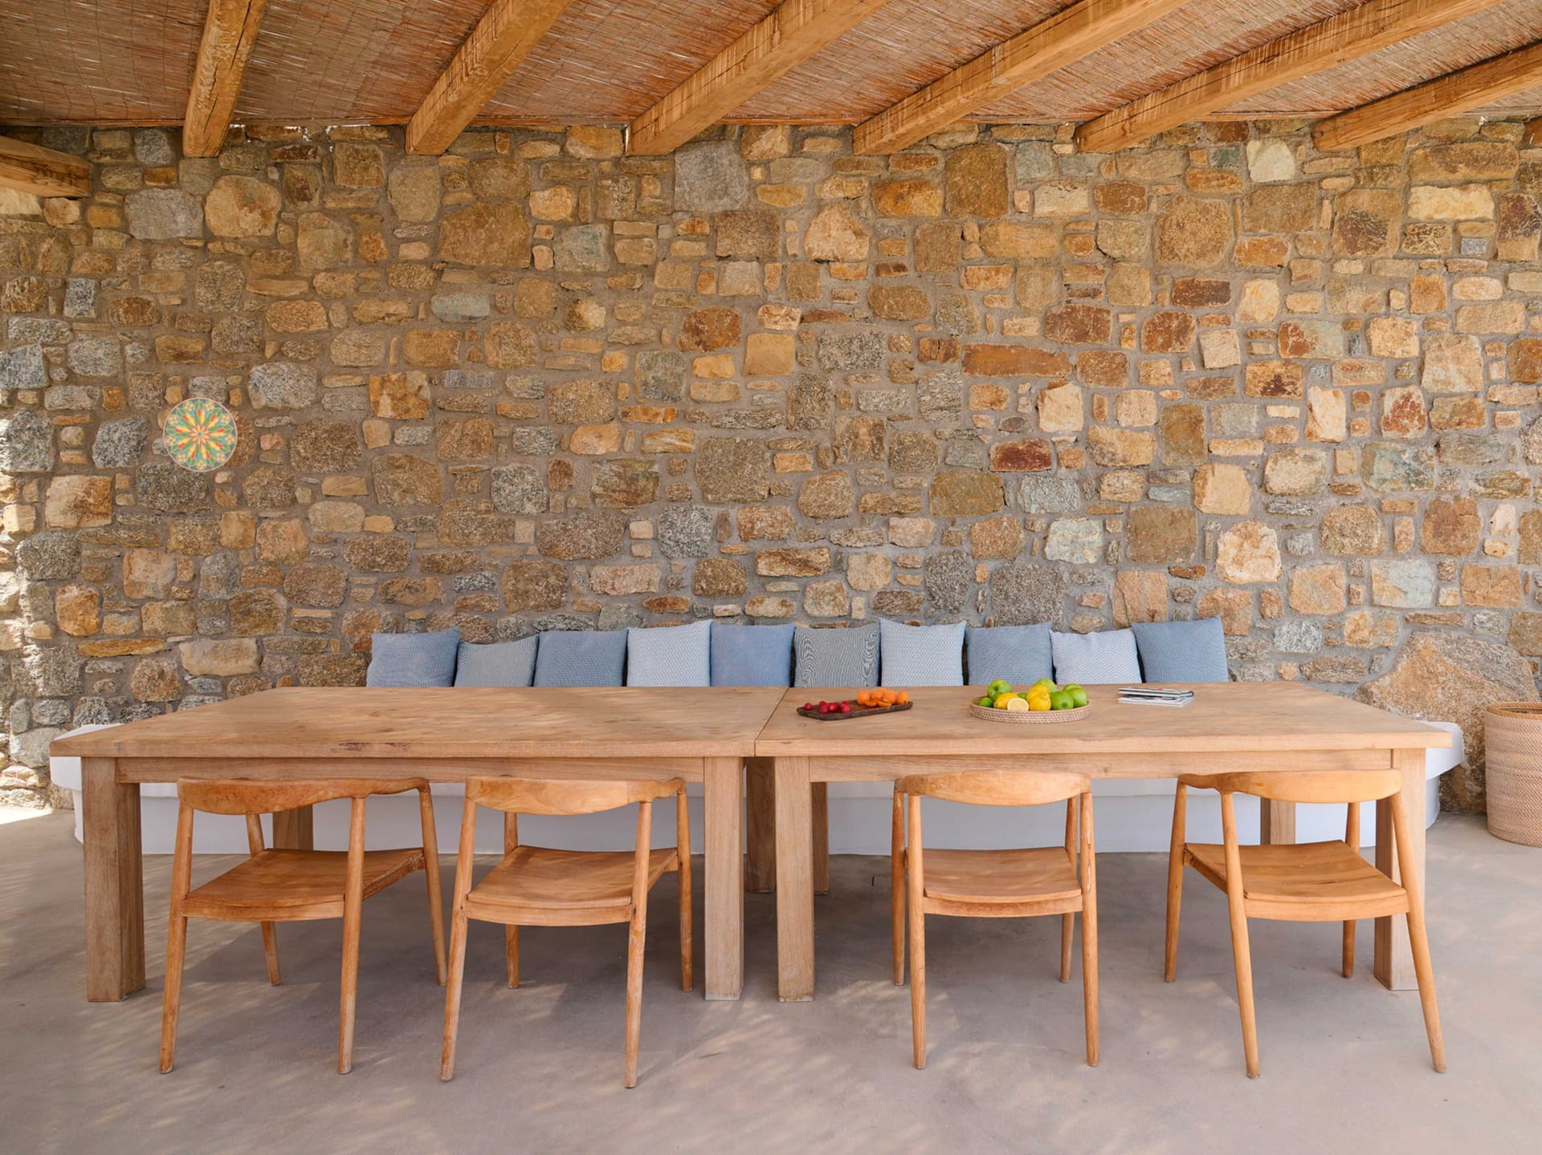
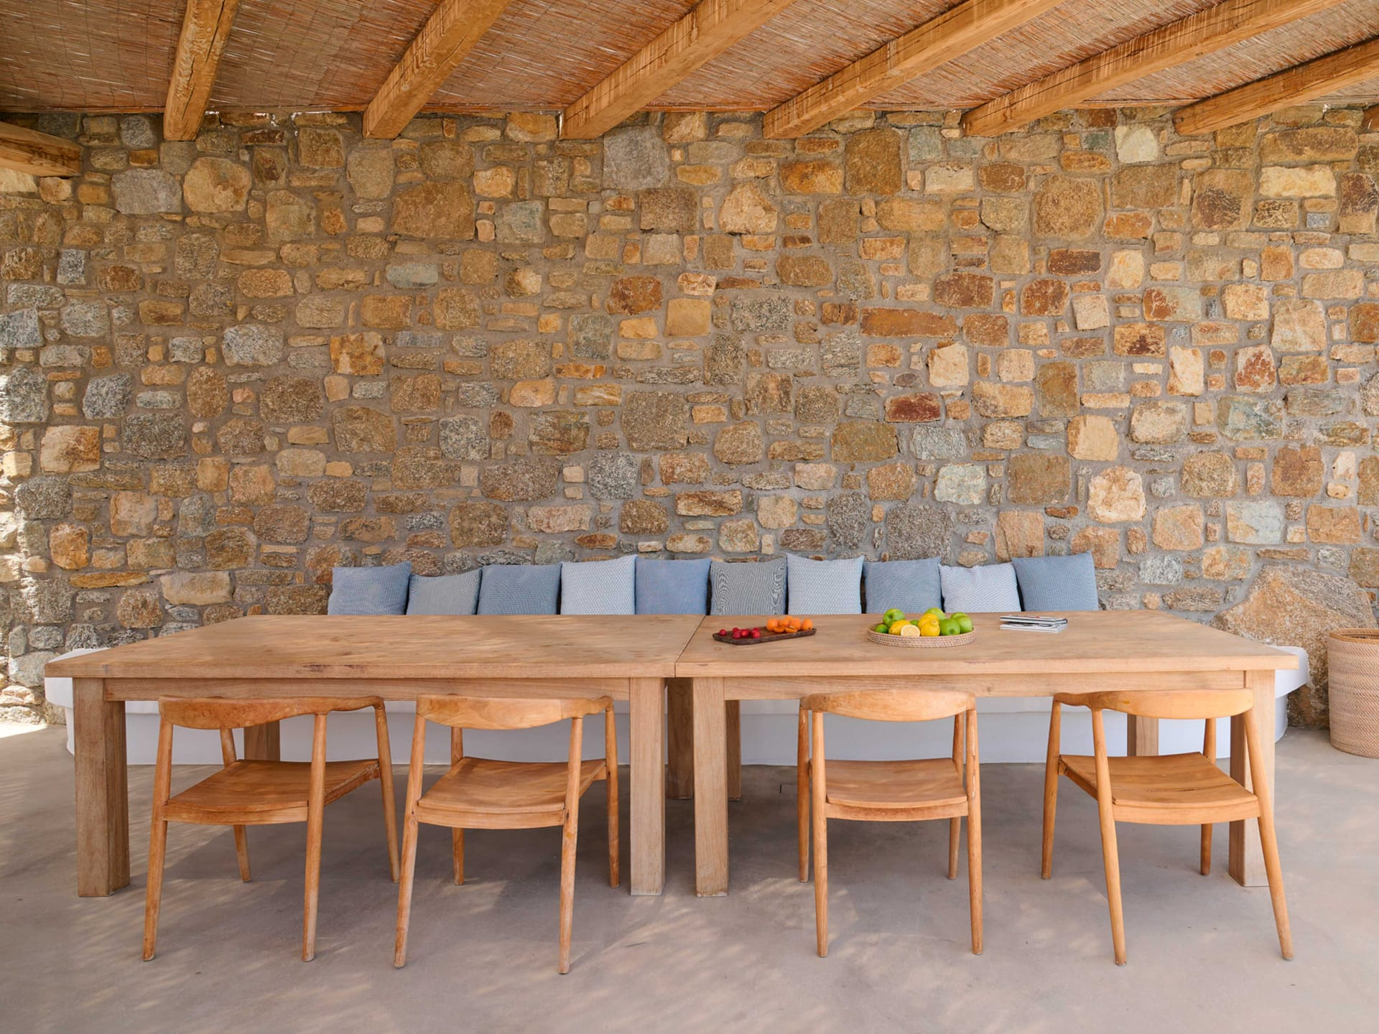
- decorative plate (200, 434)
